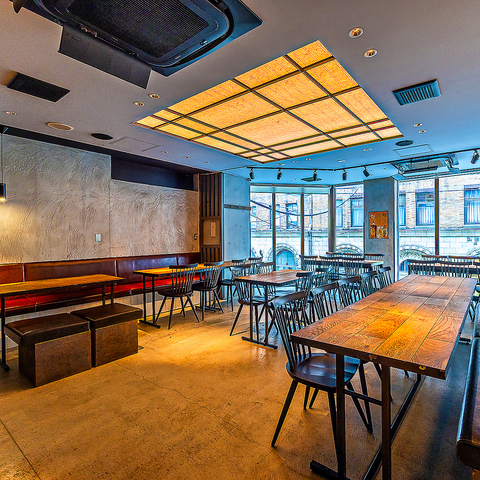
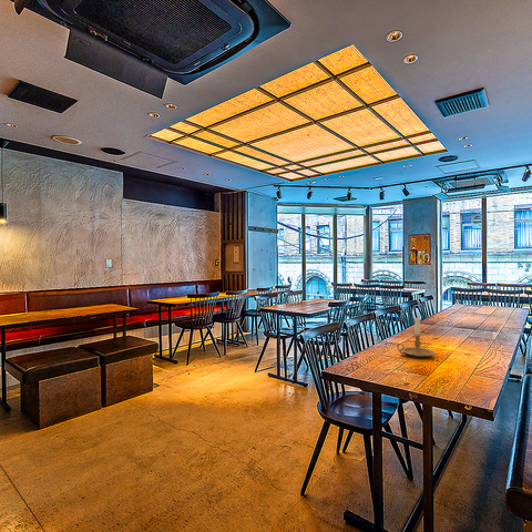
+ candle holder (417, 335)
